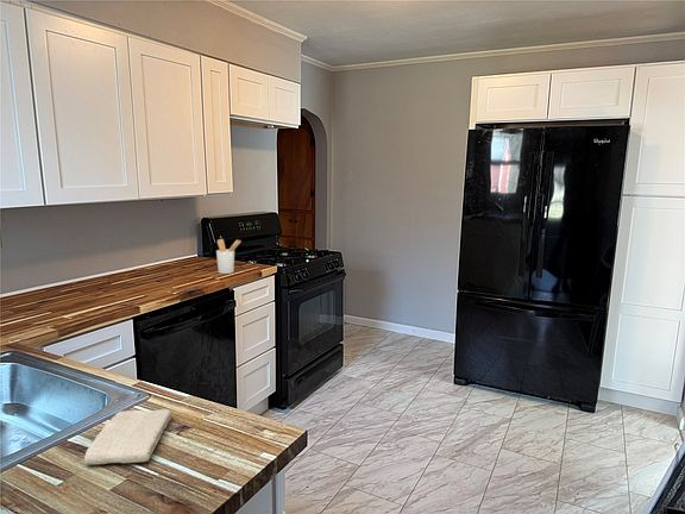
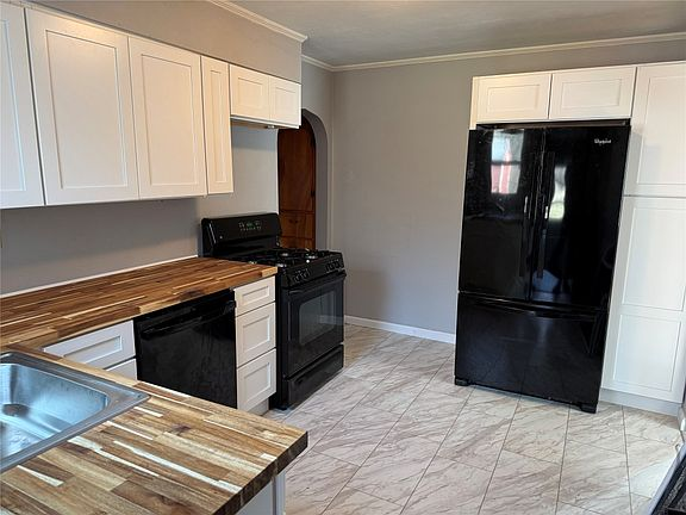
- utensil holder (230, 255)
- washcloth (132, 433)
